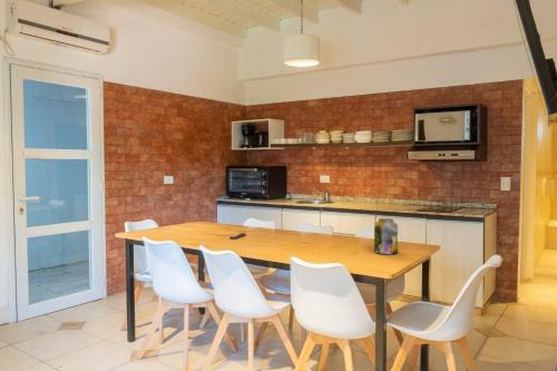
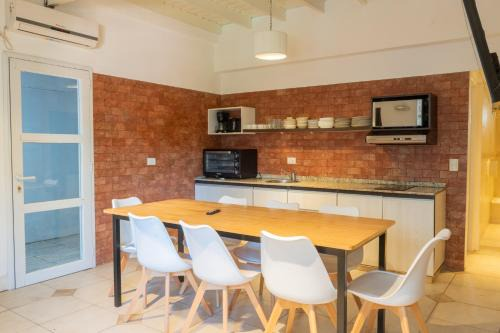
- jar (385, 235)
